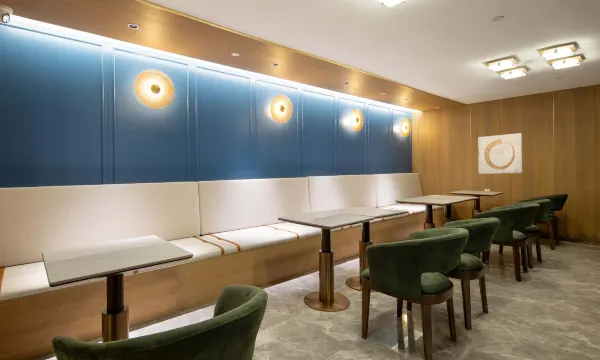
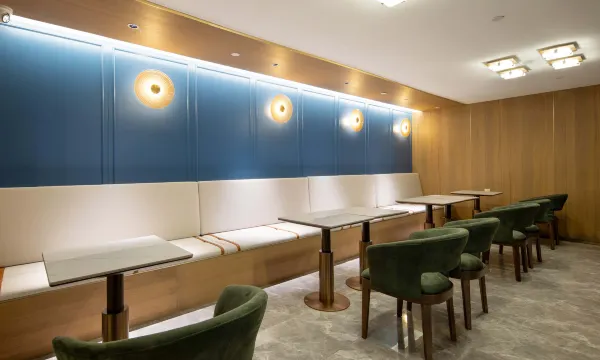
- wall art (499, 154)
